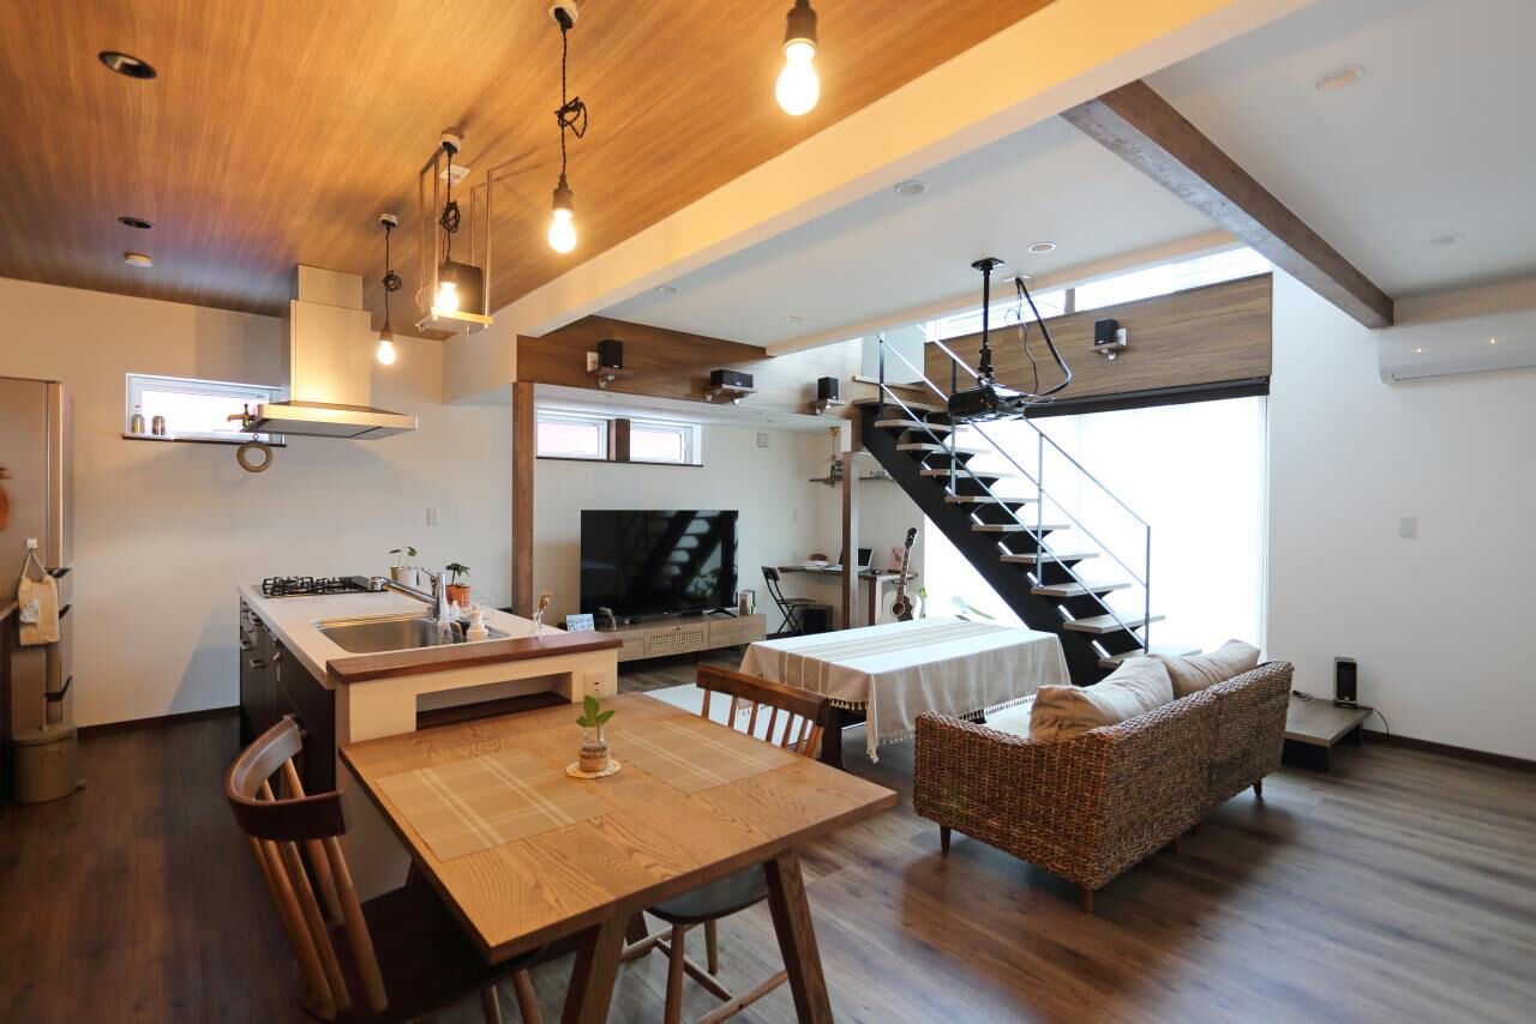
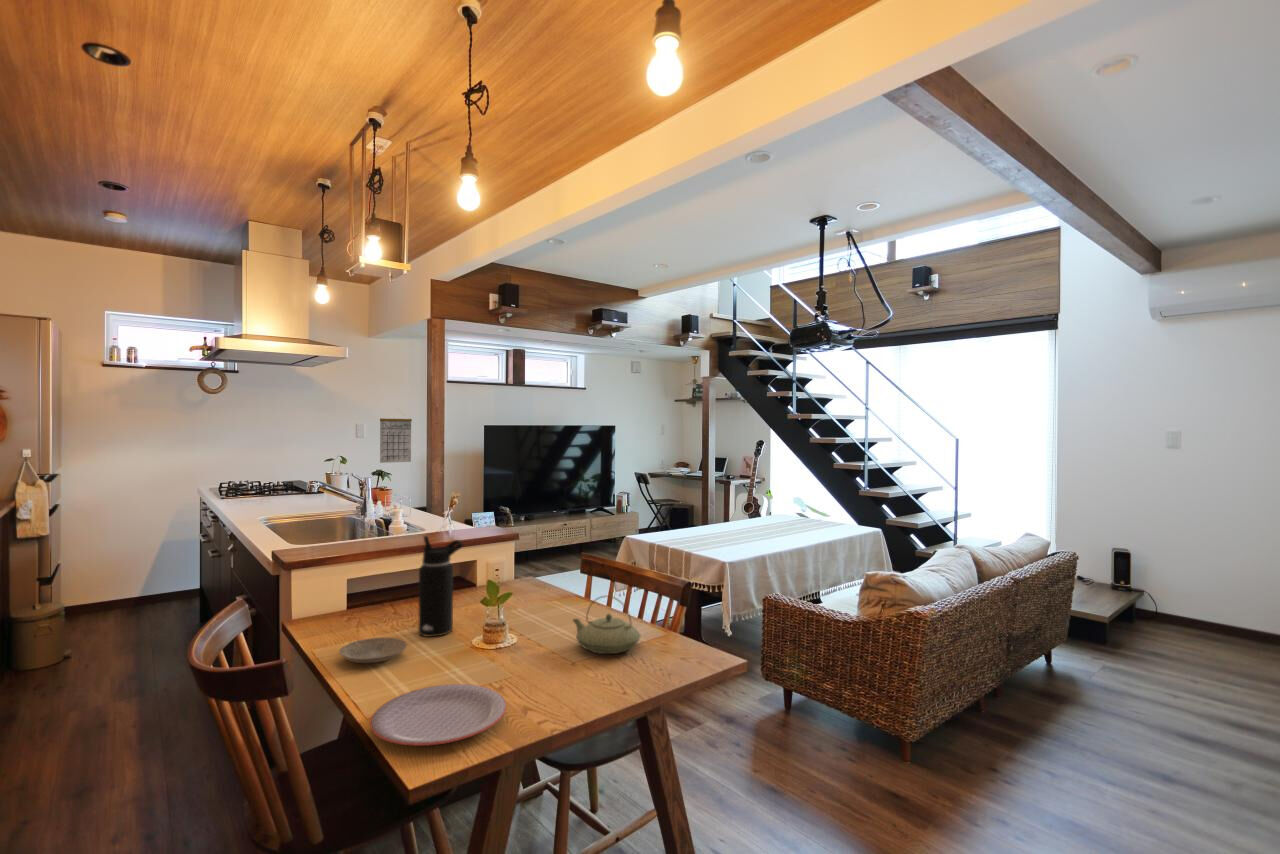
+ plate (373, 652)
+ plate (440, 715)
+ calendar (395, 435)
+ water bottle (440, 582)
+ teapot (604, 621)
